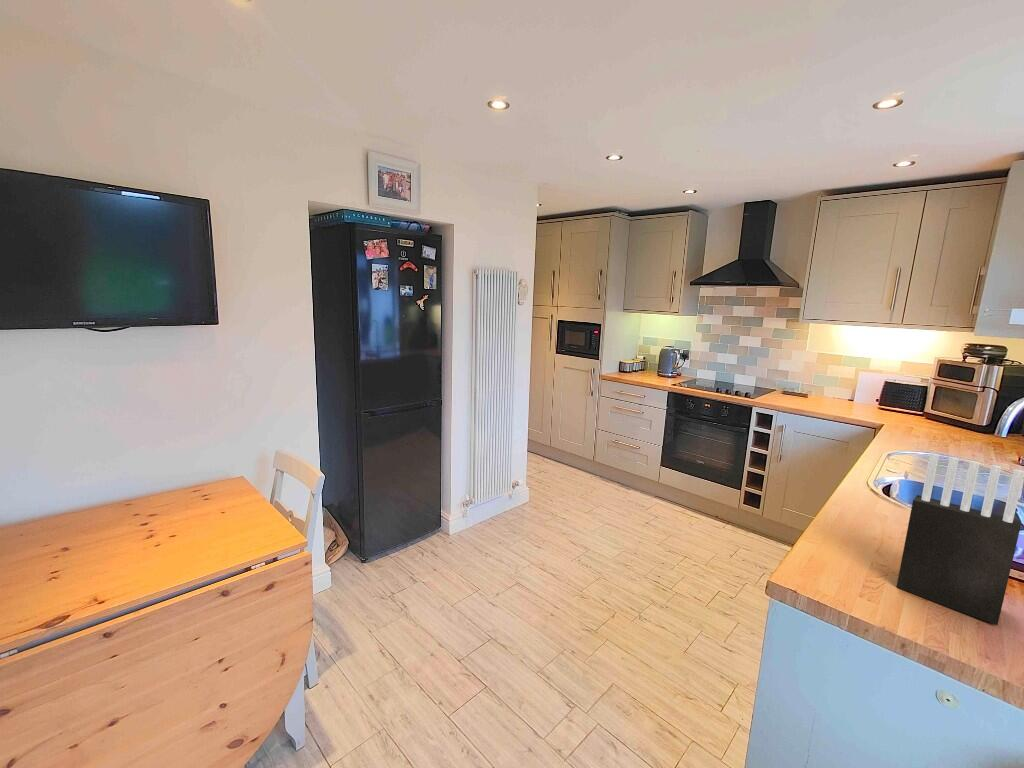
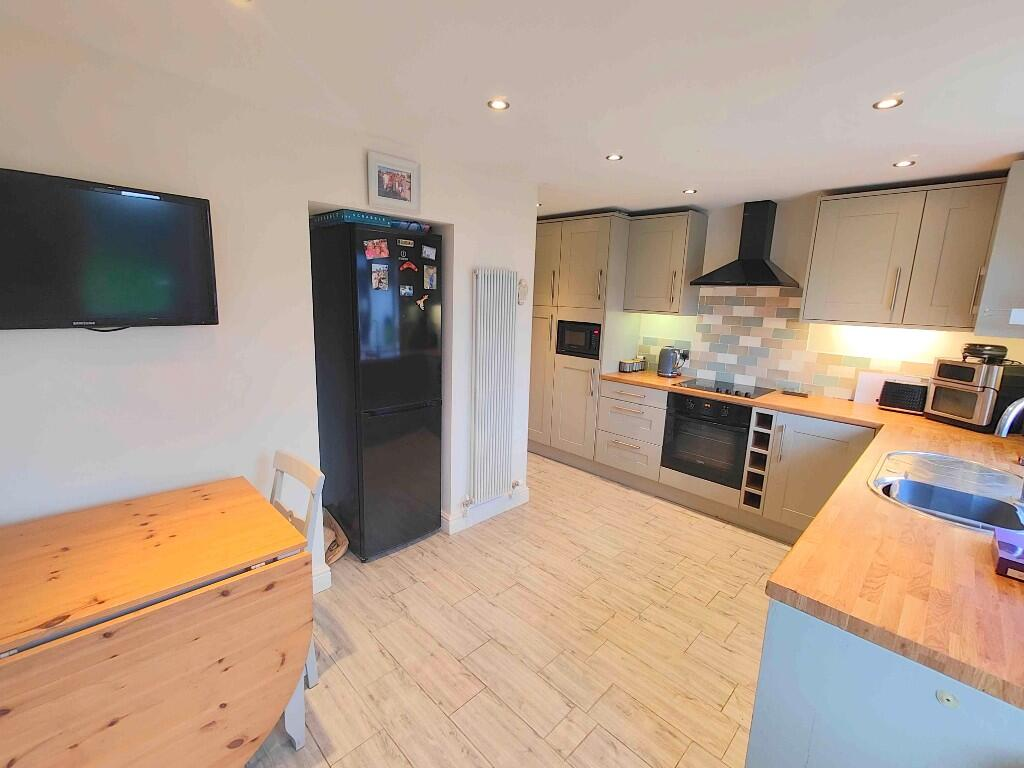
- knife block (961, 528)
